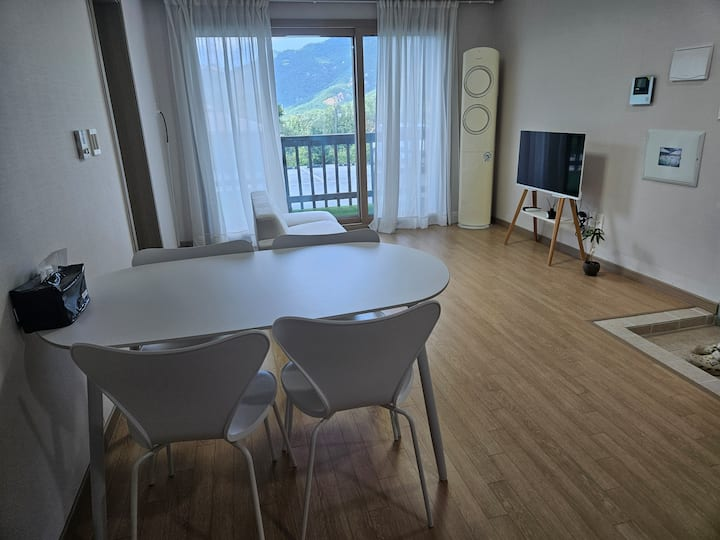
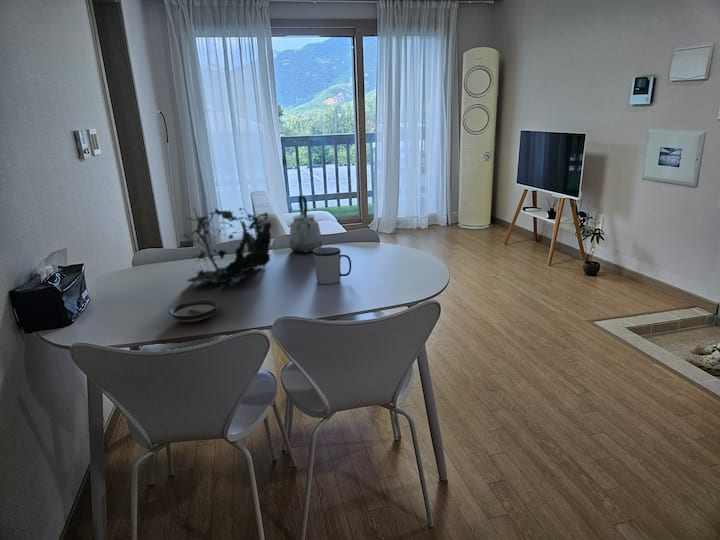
+ plant (228, 238)
+ kettle (305, 224)
+ saucer (194, 312)
+ mug (330, 265)
